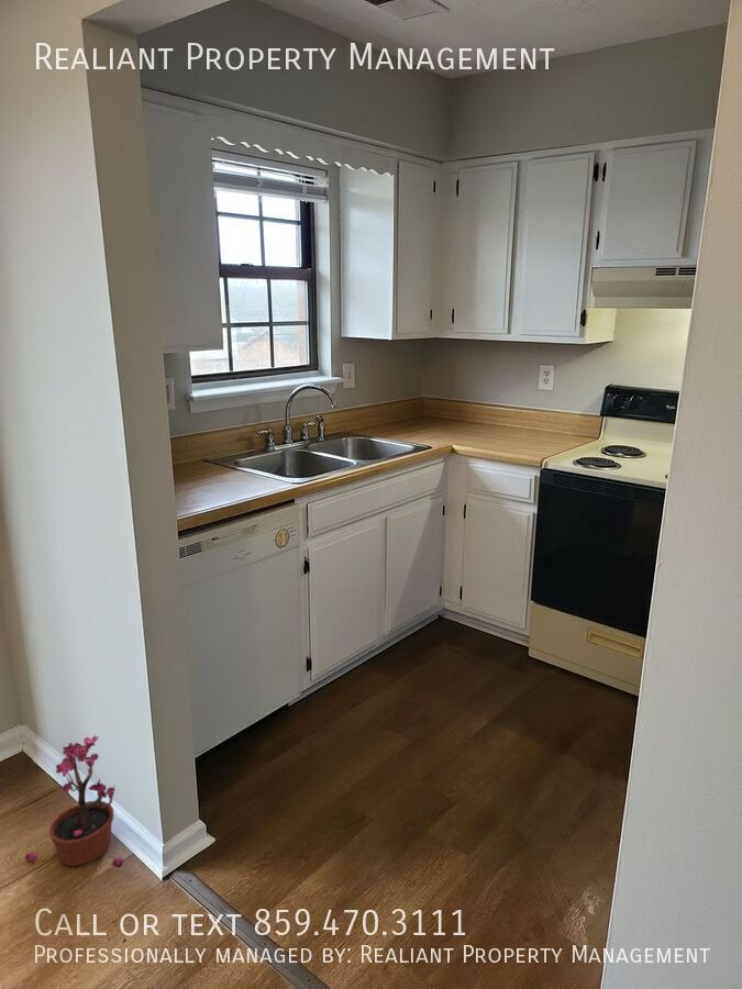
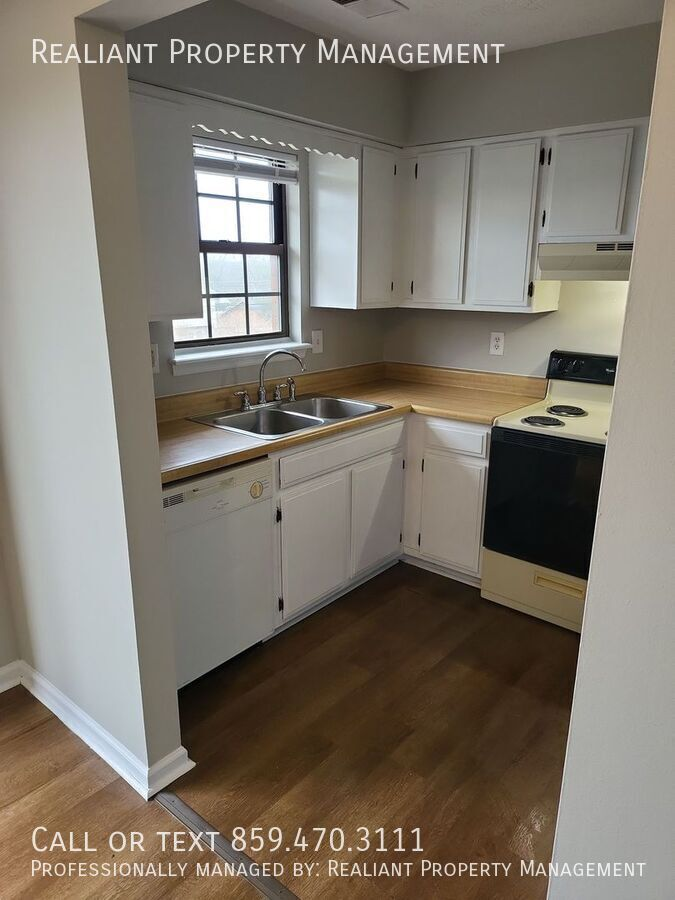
- potted plant (71, 807)
